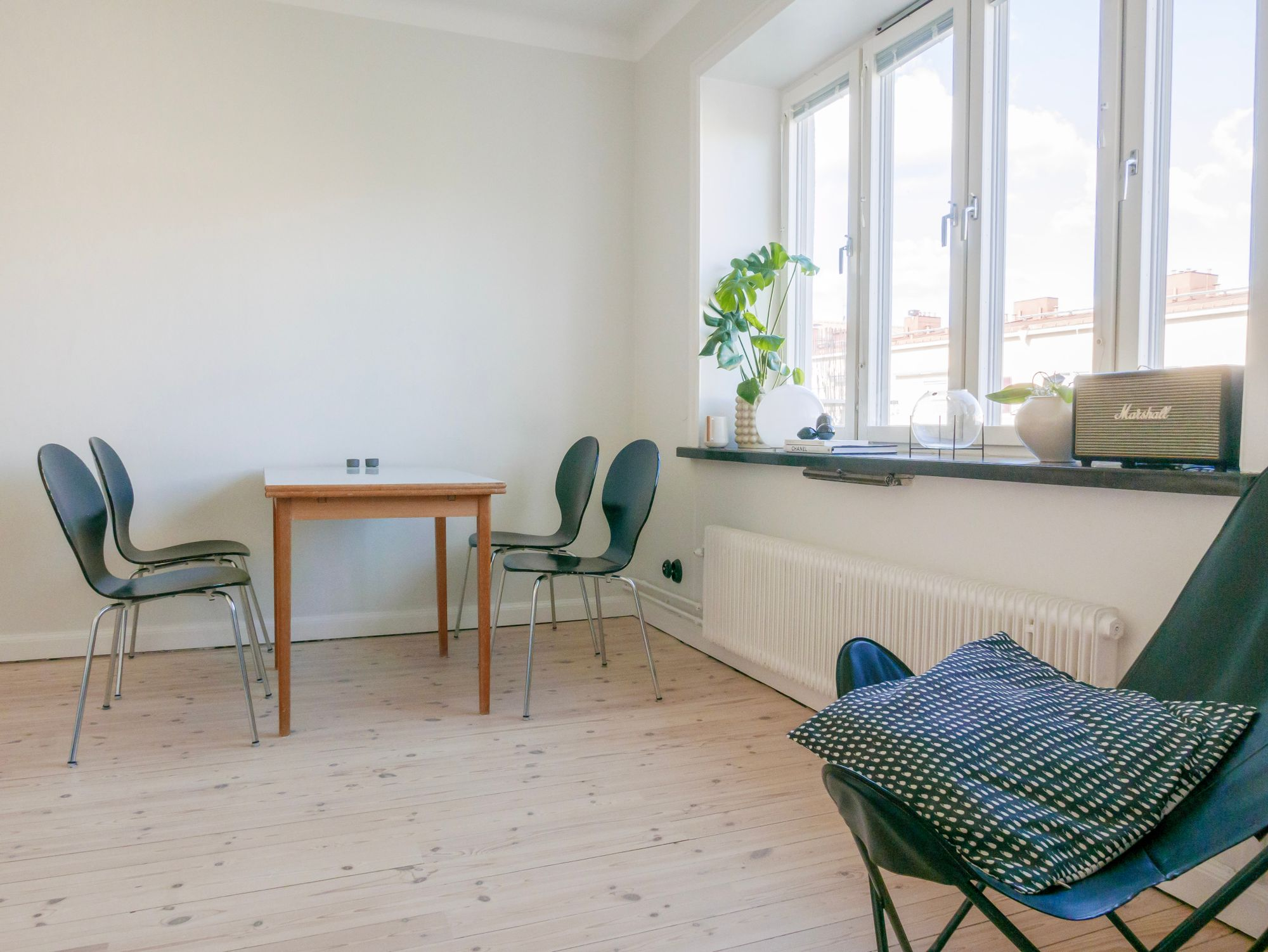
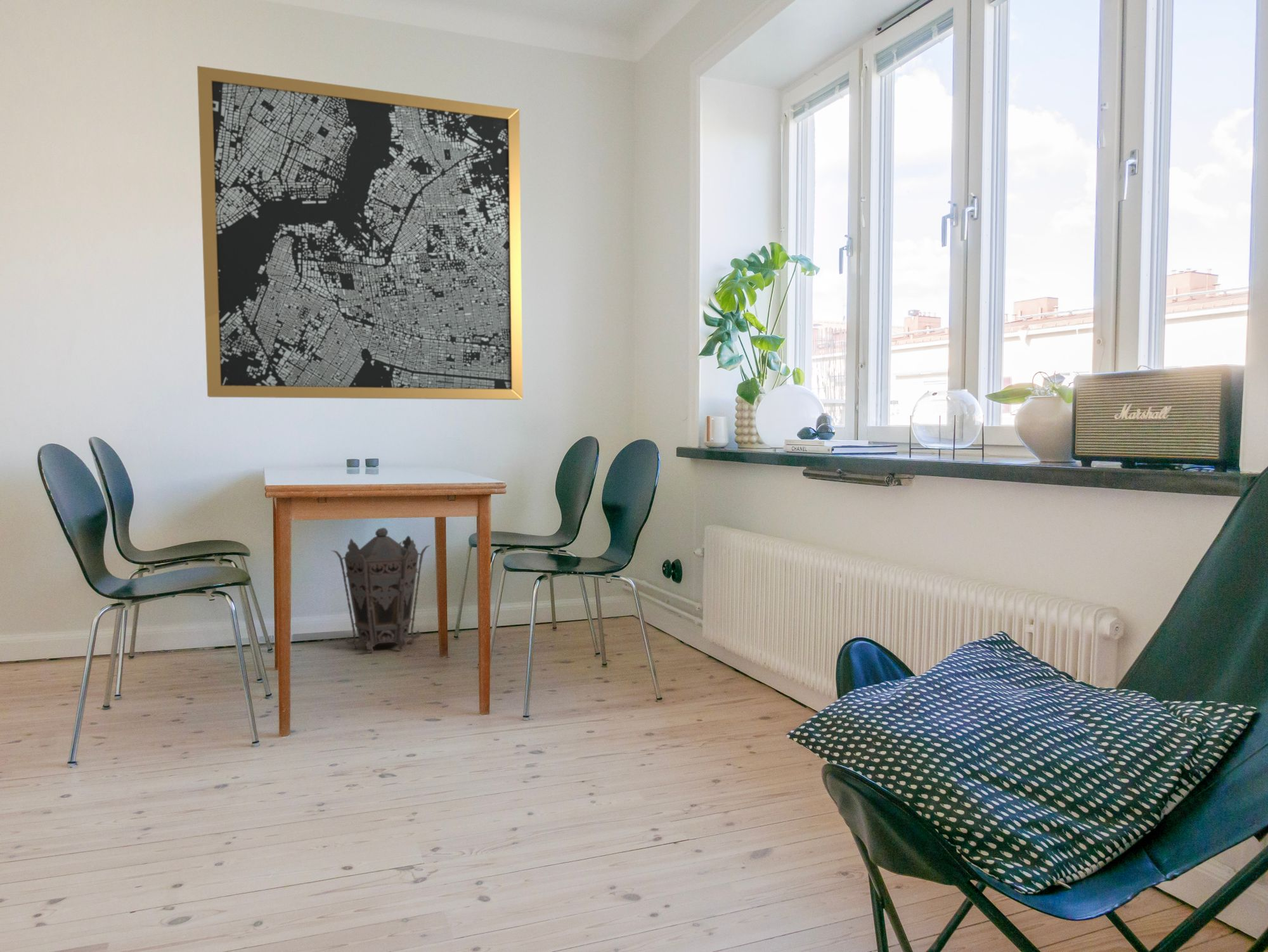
+ wall art (371, 247)
+ lantern (382, 587)
